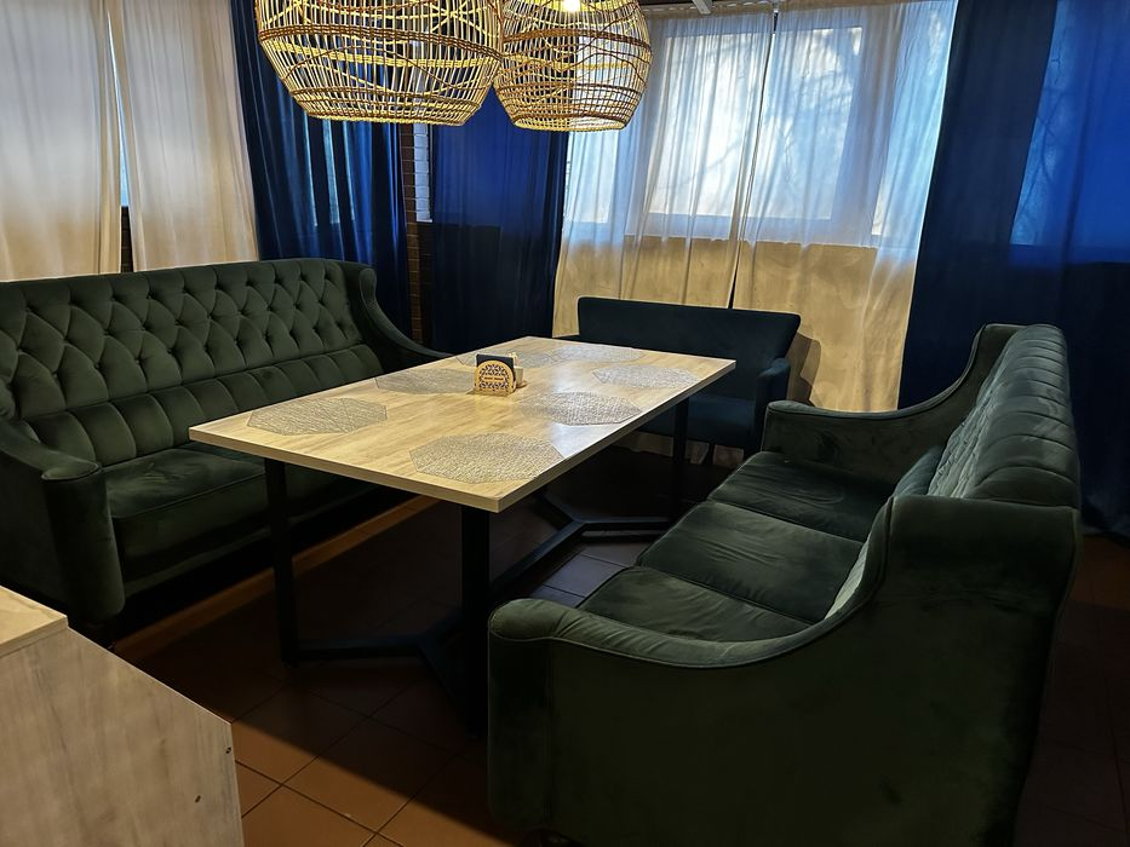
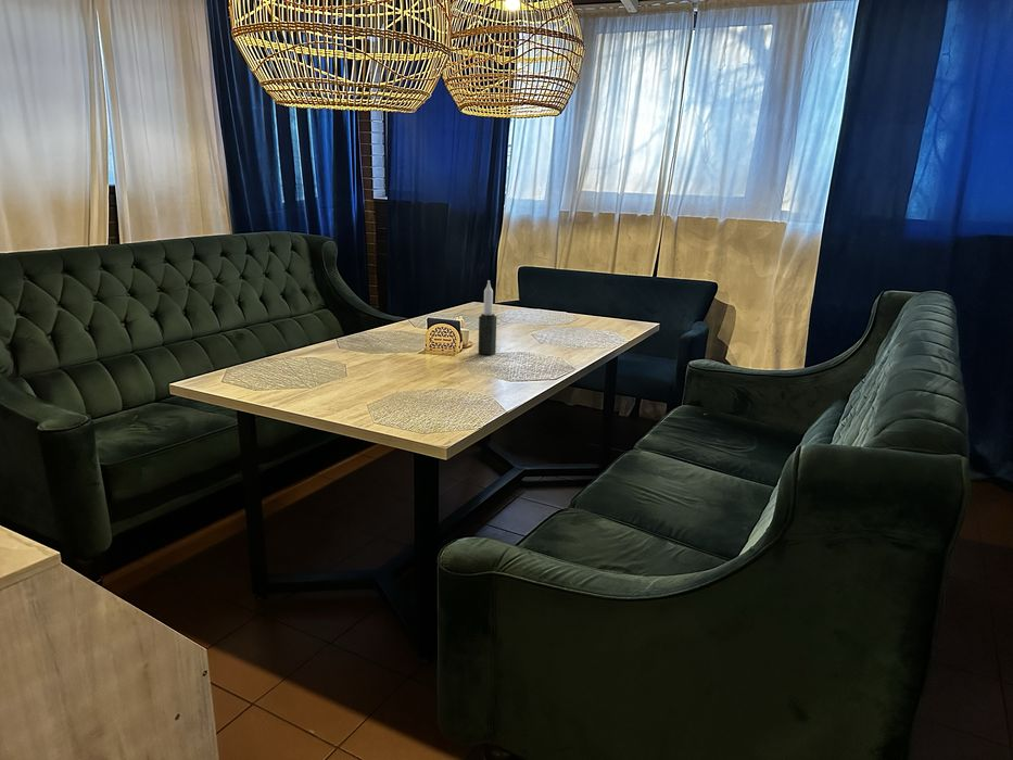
+ candle (487, 317)
